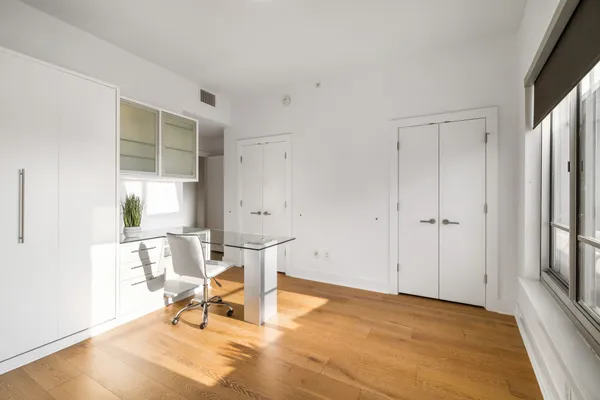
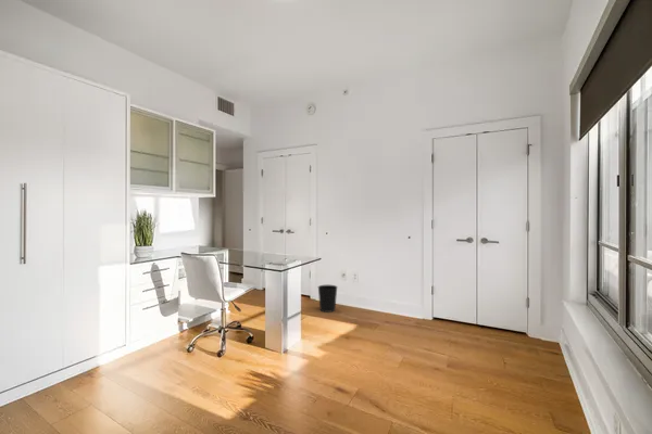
+ wastebasket (327, 298)
